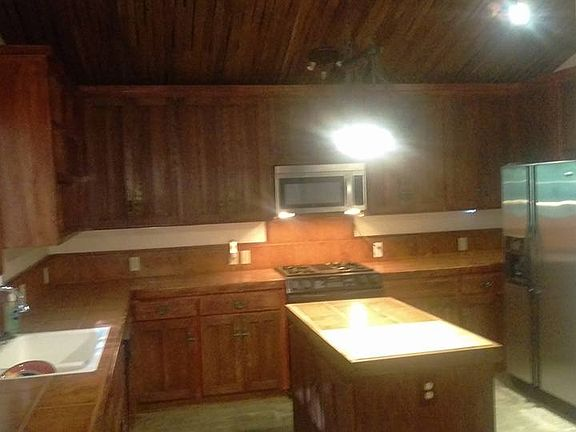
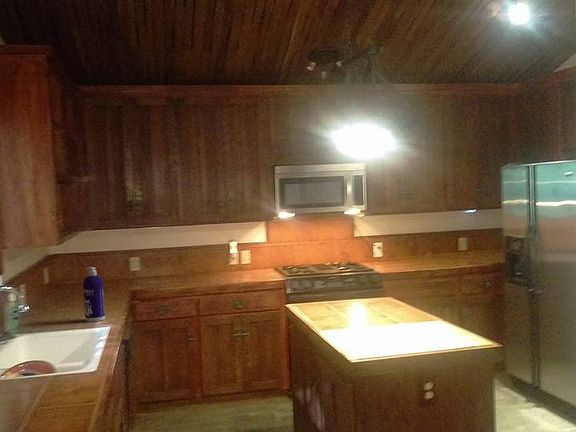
+ spray bottle (93, 293)
